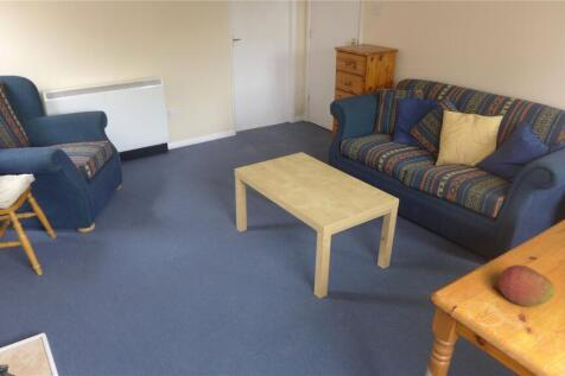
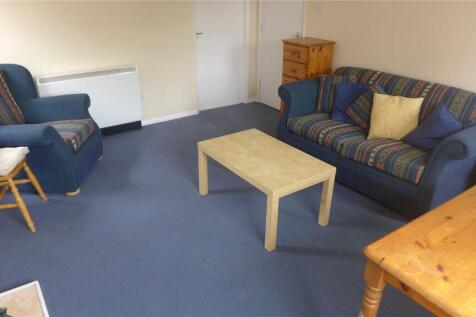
- fruit (525, 286)
